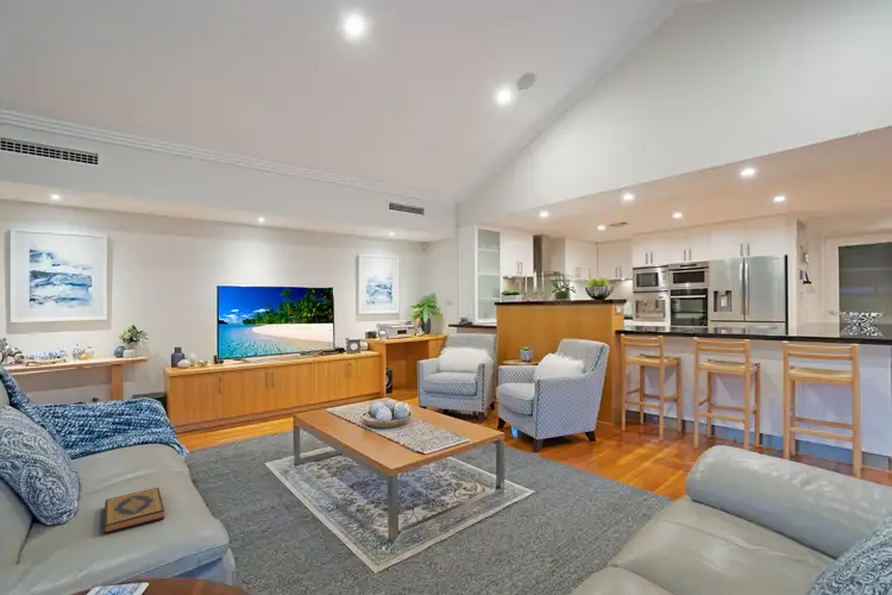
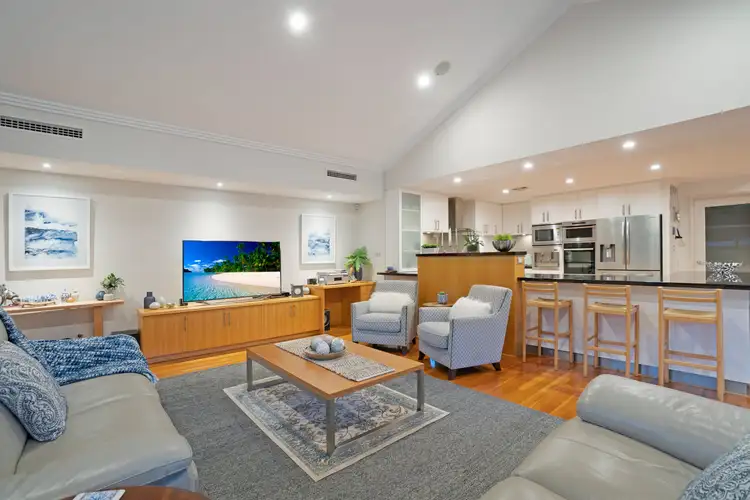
- hardback book (133, 508)
